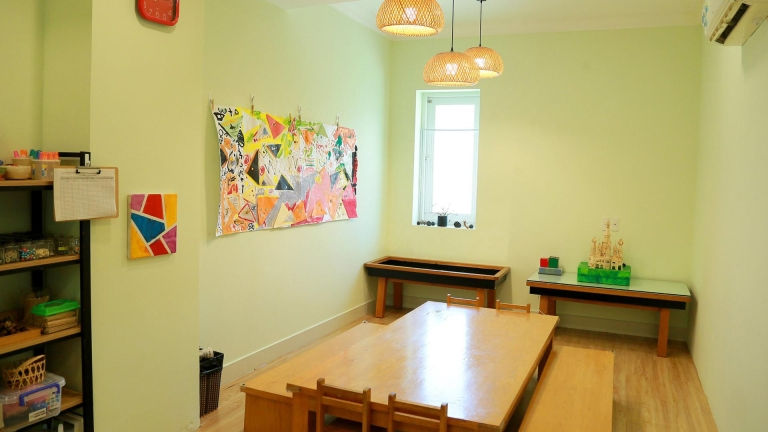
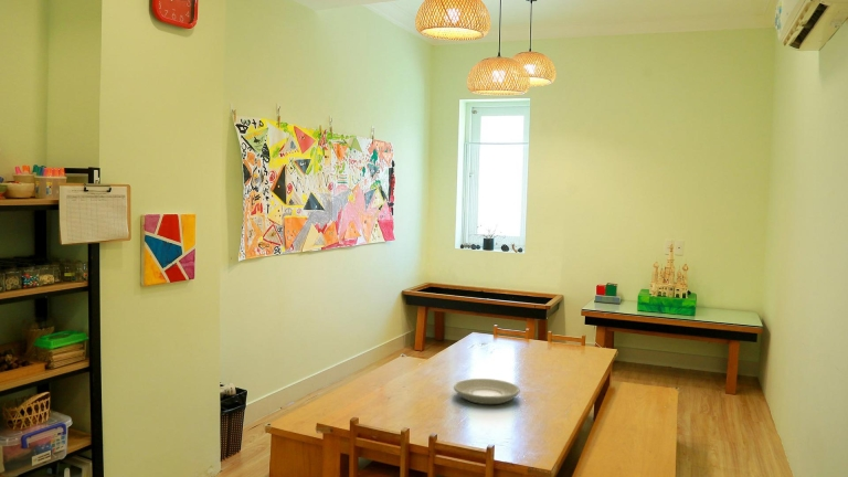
+ plate (486, 392)
